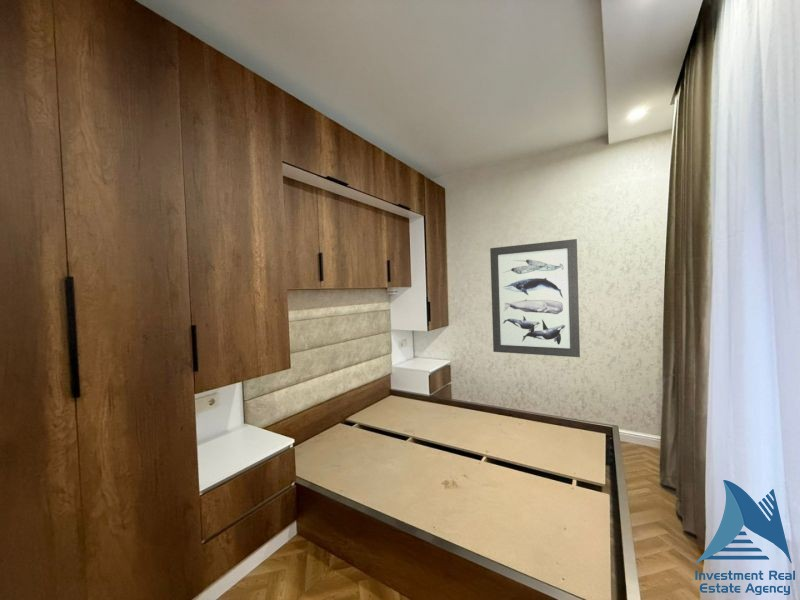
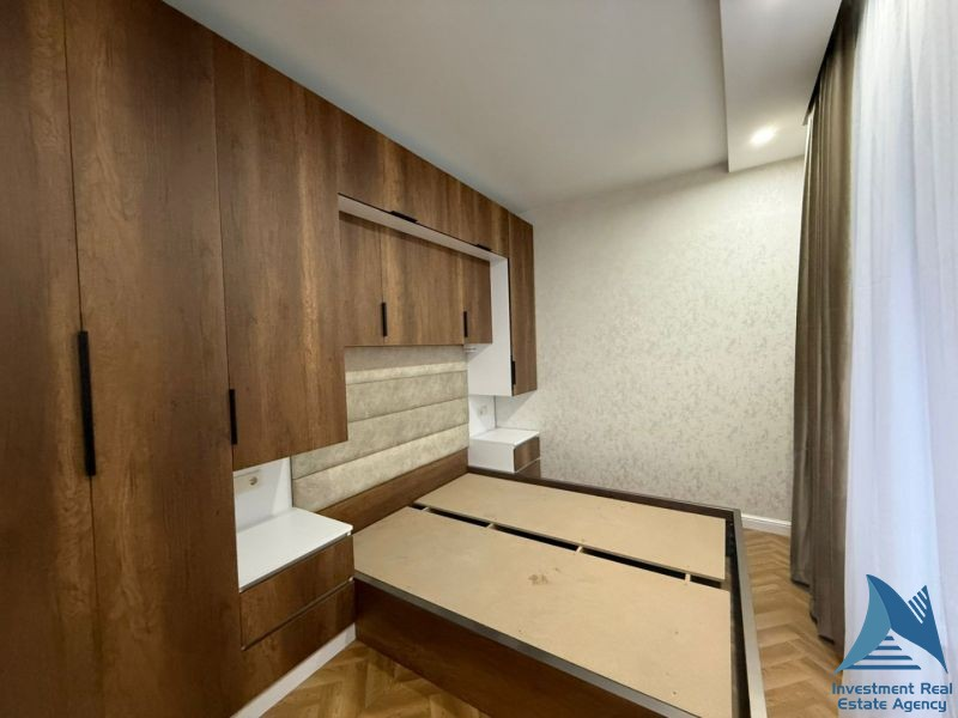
- wall art (532, 299)
